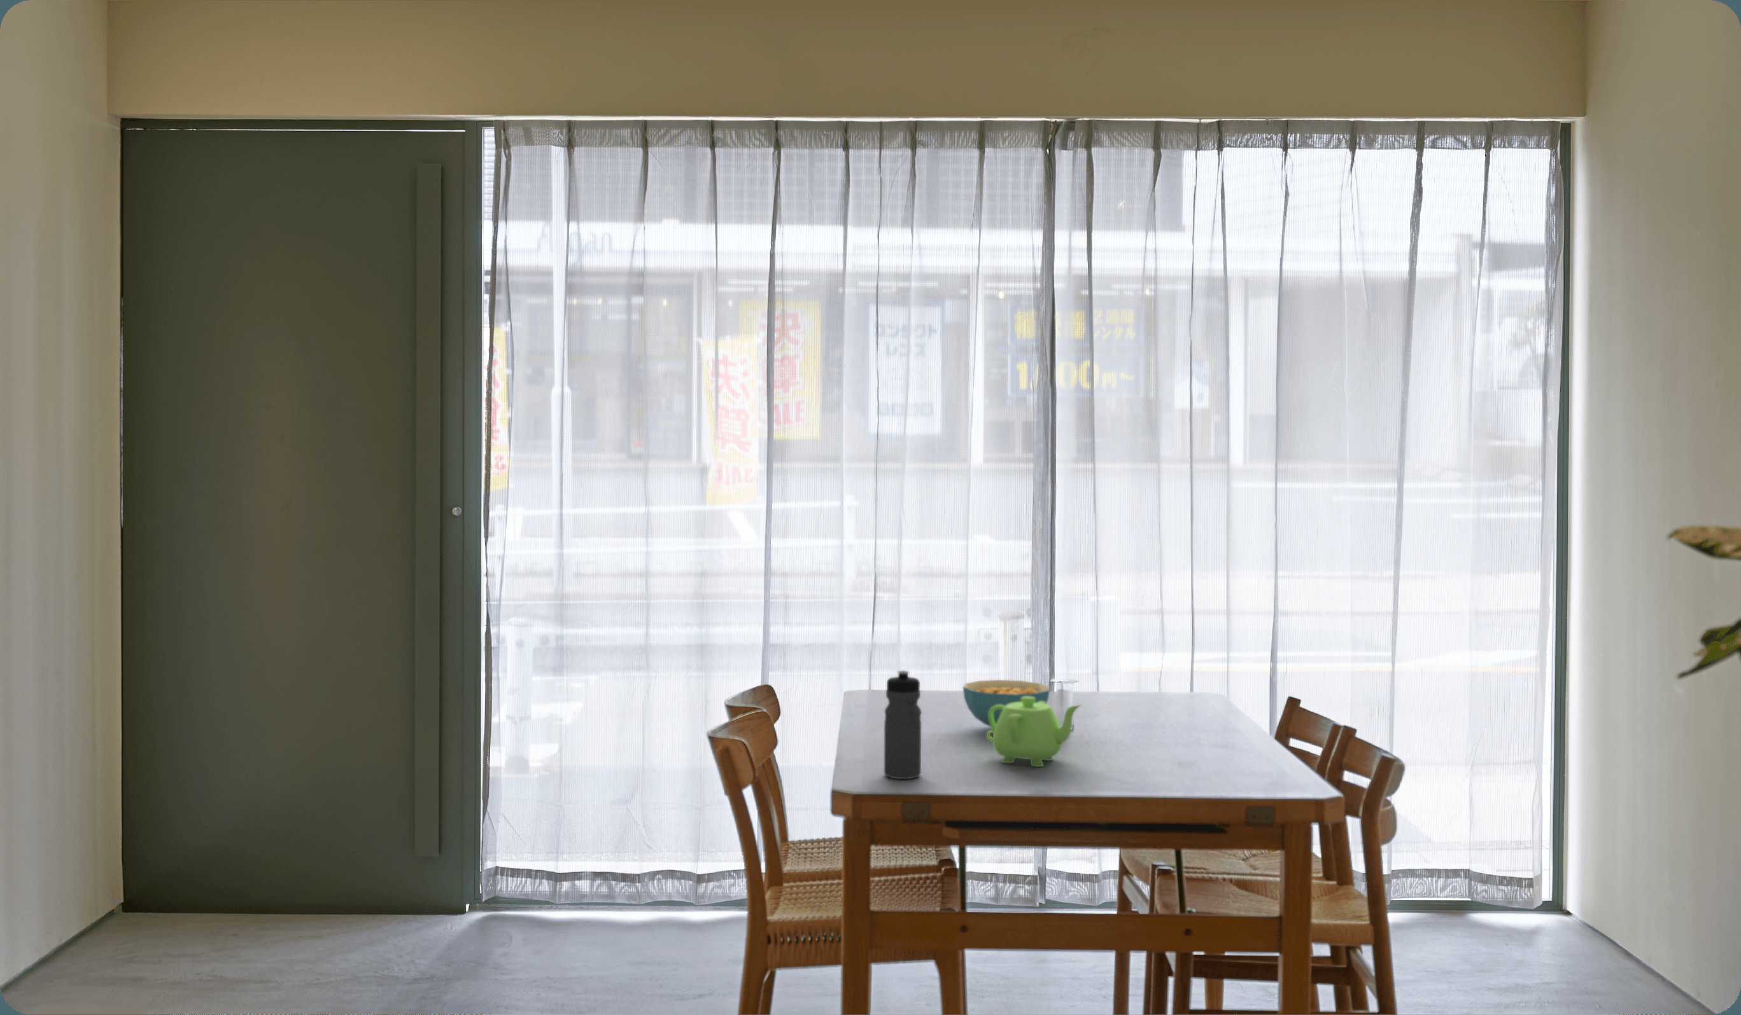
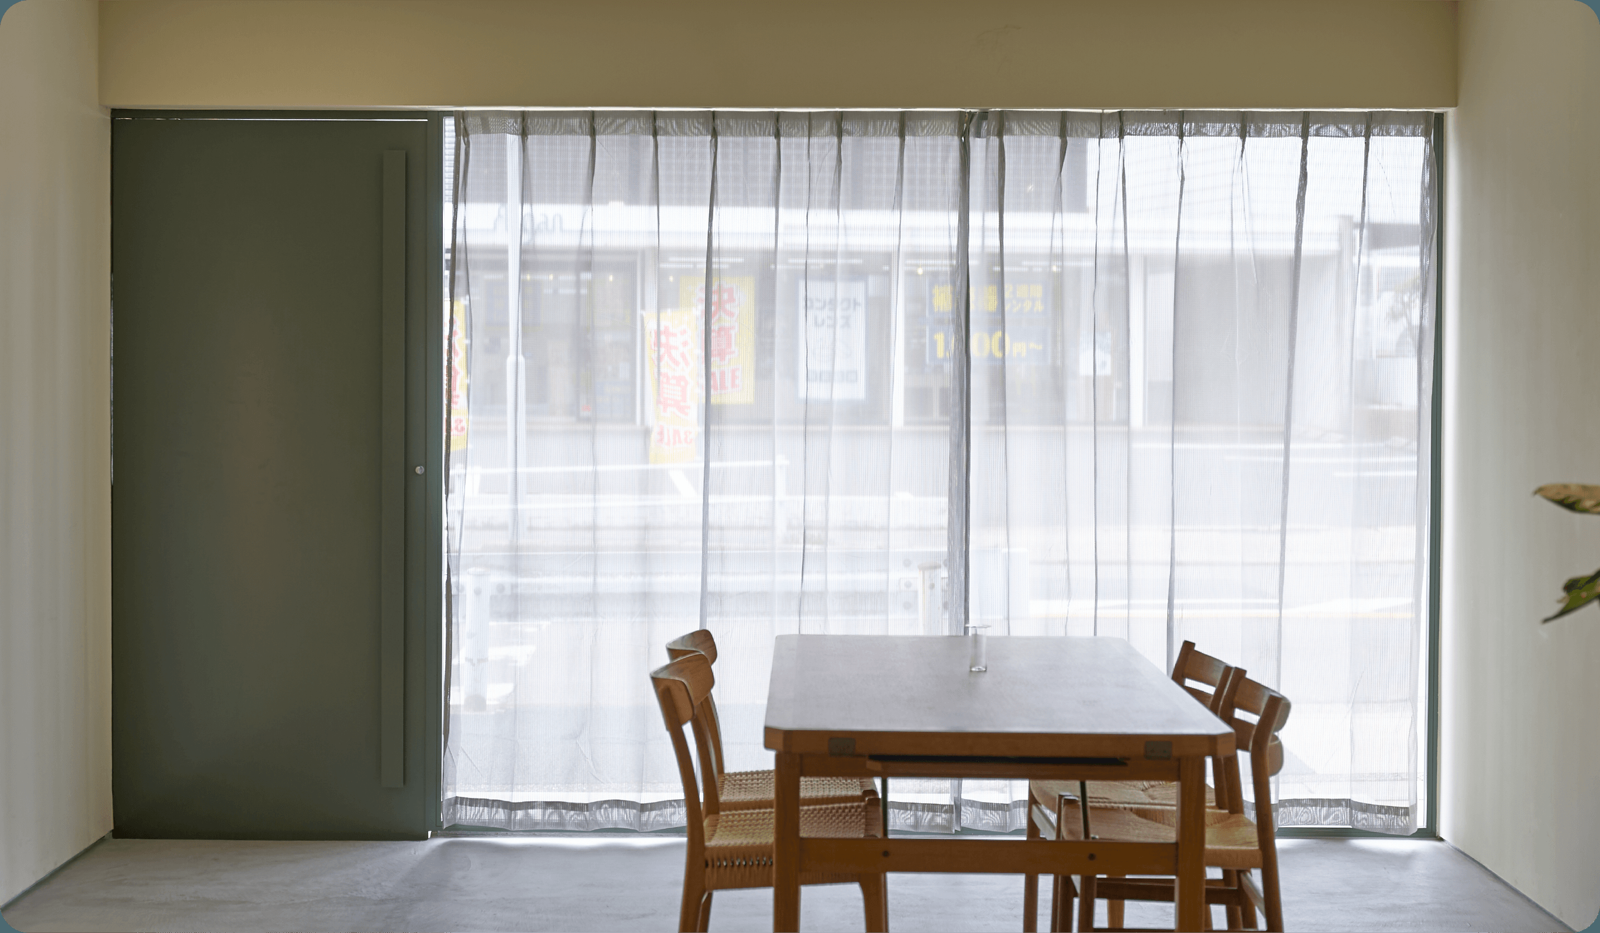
- teapot (1034, 729)
- water bottle (903, 723)
- cereal bowl (1005, 706)
